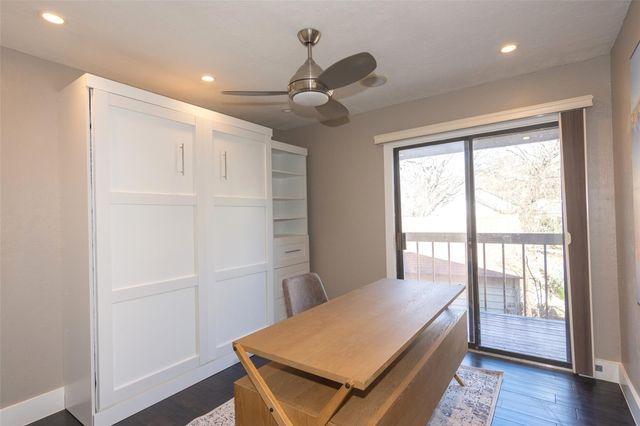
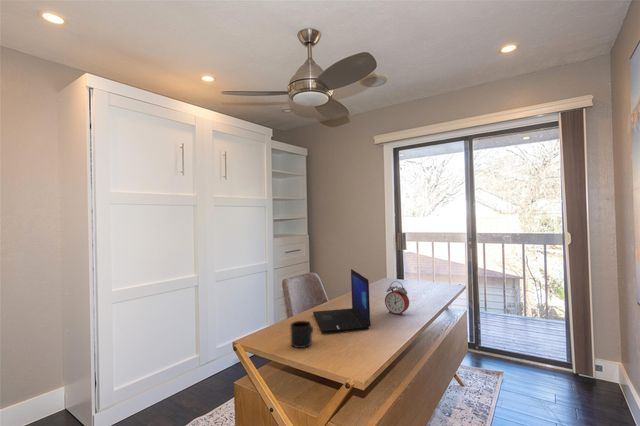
+ mug (303, 333)
+ laptop (339, 309)
+ alarm clock (397, 297)
